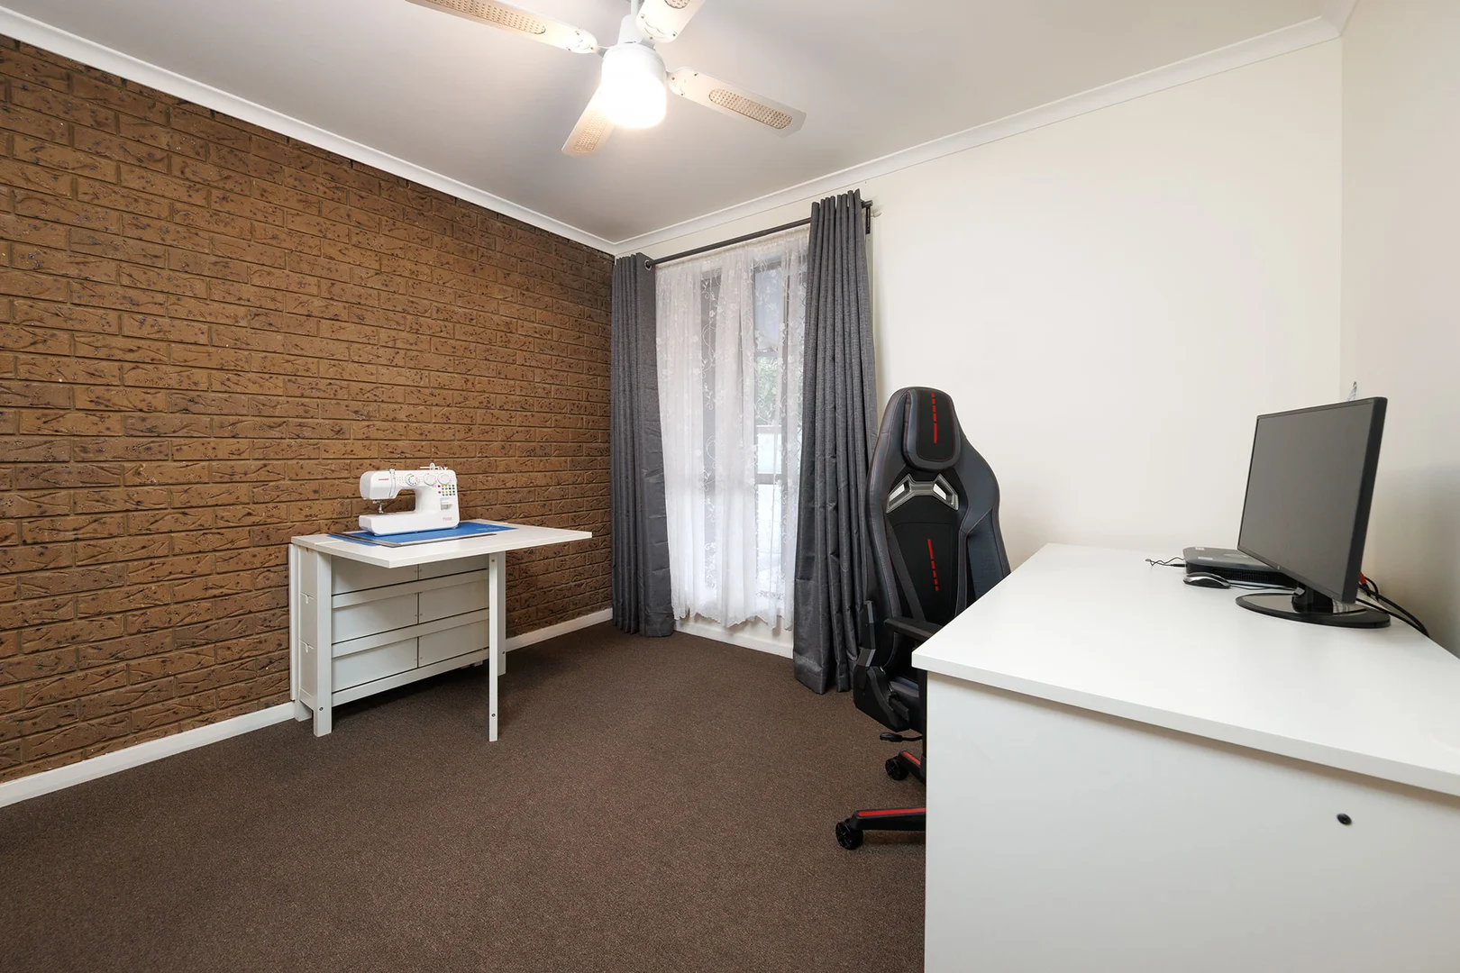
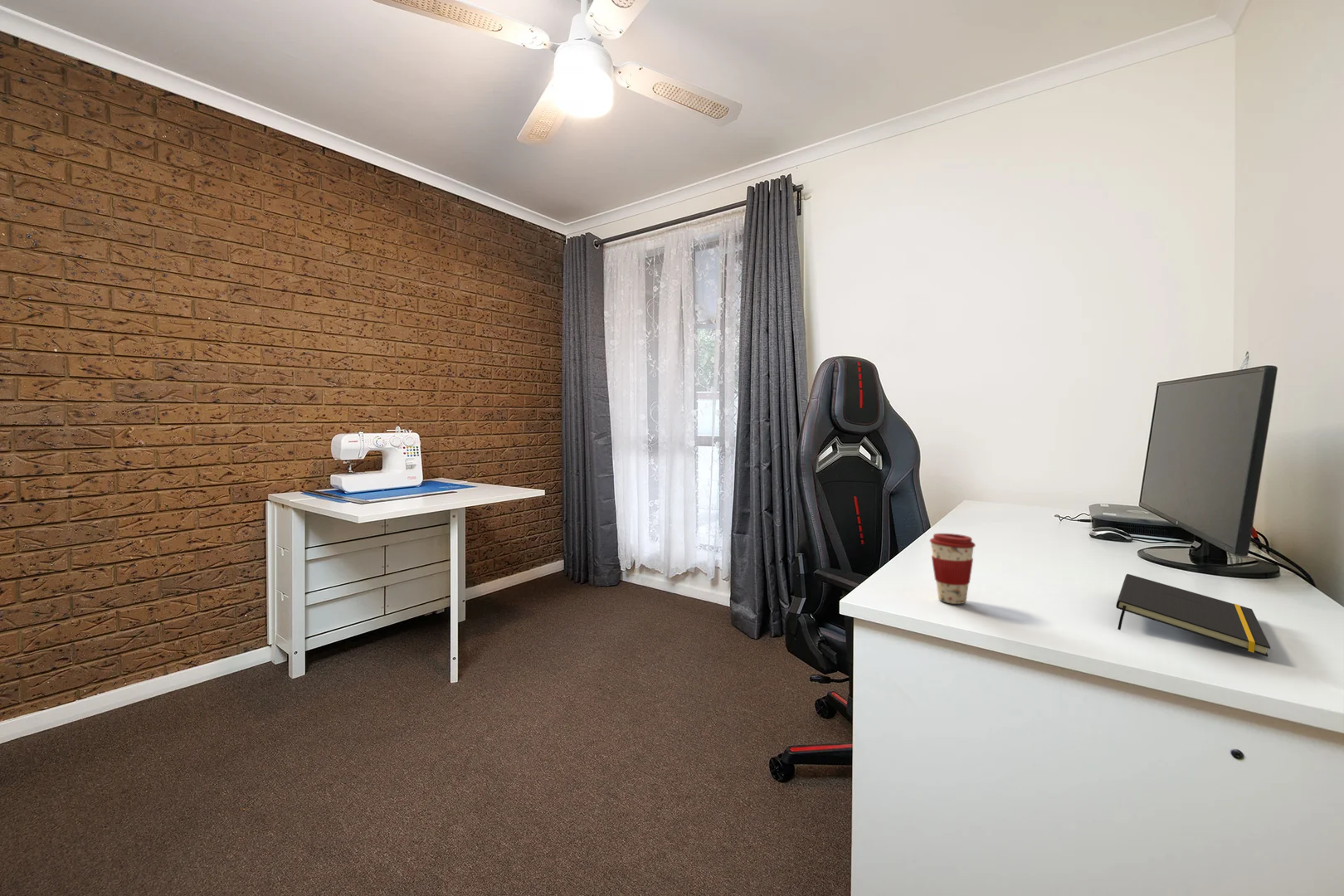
+ notepad (1186, 608)
+ coffee cup (952, 567)
